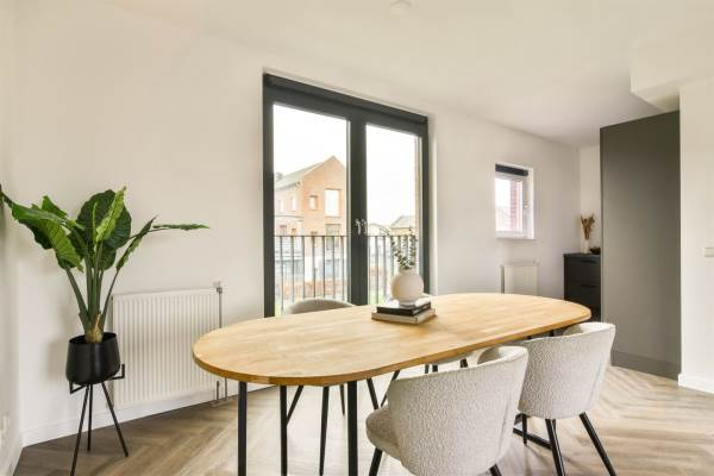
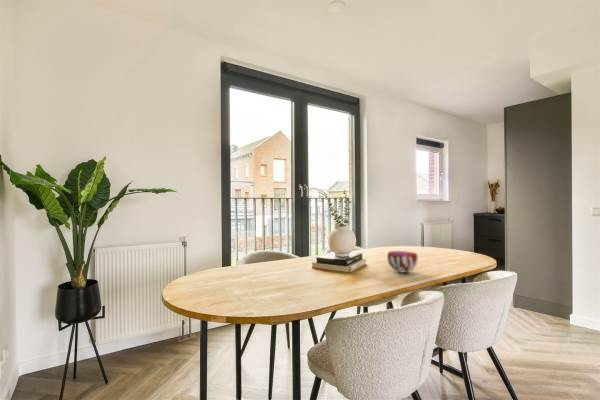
+ decorative bowl (402, 262)
